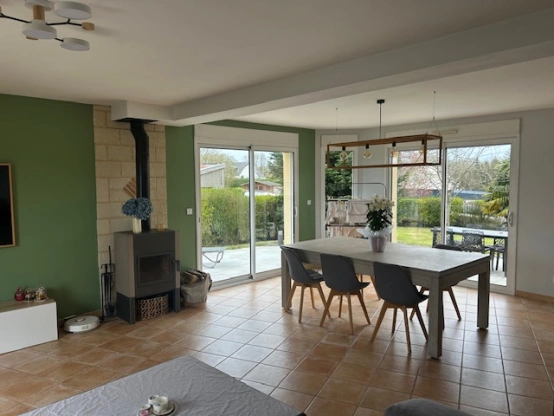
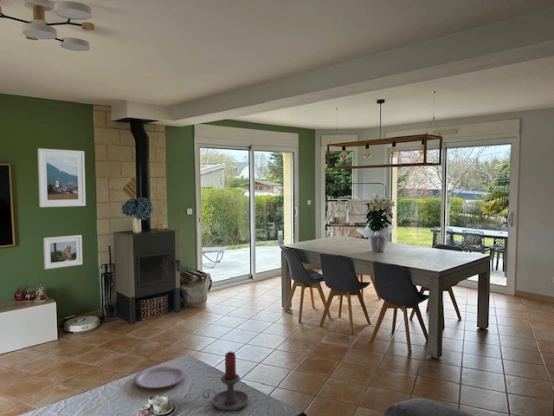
+ candle holder (225, 377)
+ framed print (62, 178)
+ plate (160, 377)
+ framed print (63, 251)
